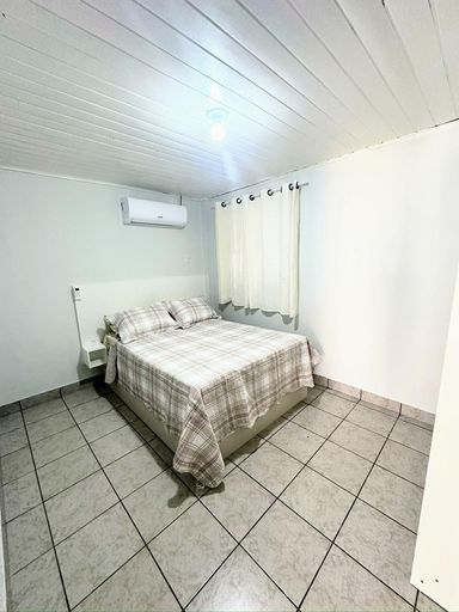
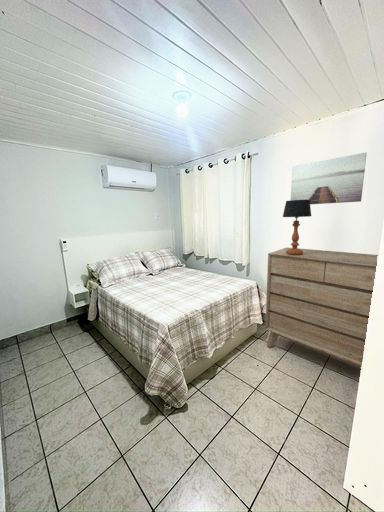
+ dresser (327, 308)
+ wall art (323, 182)
+ table lamp (295, 227)
